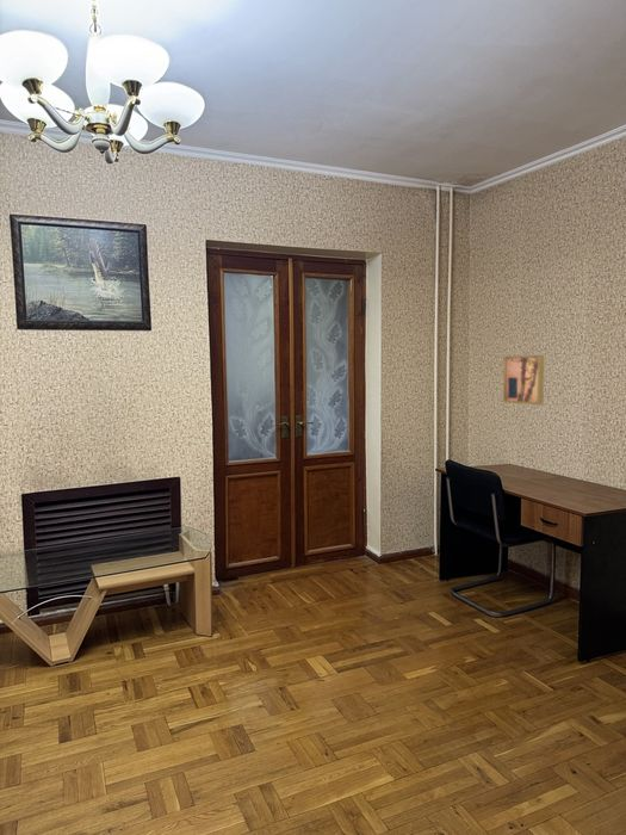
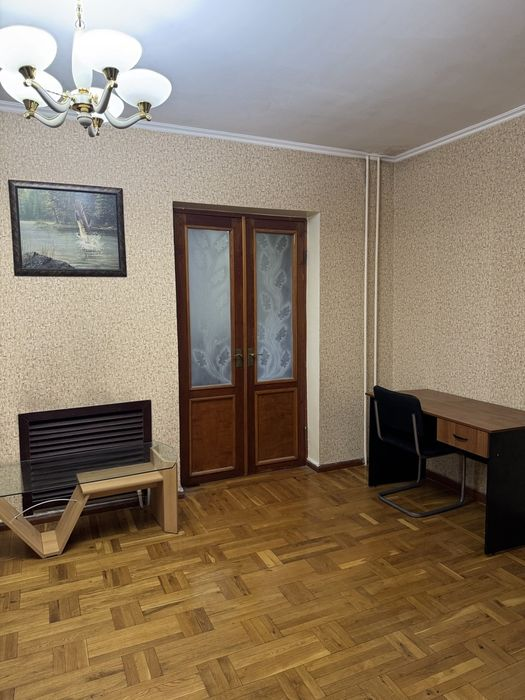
- wall art (522, 379)
